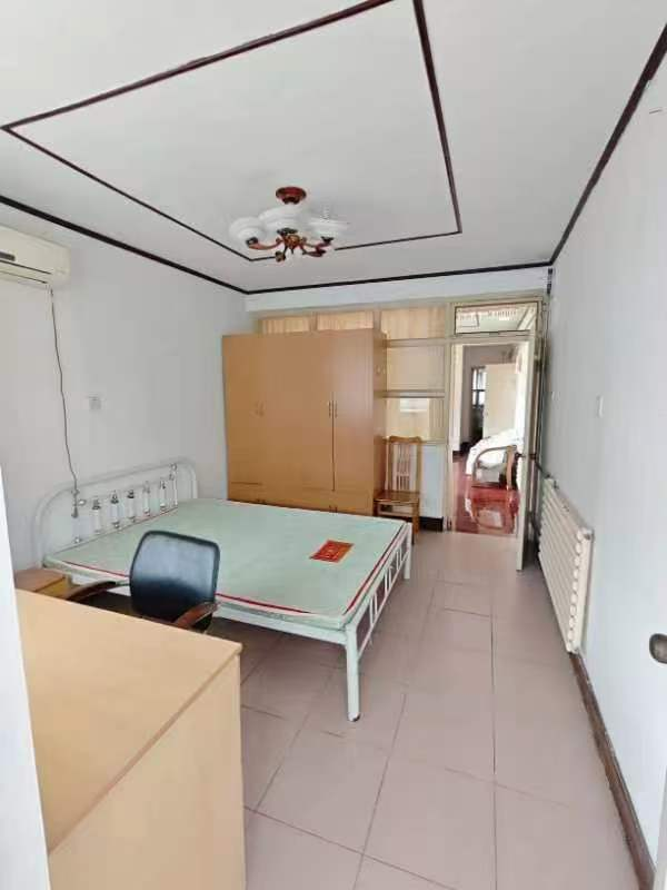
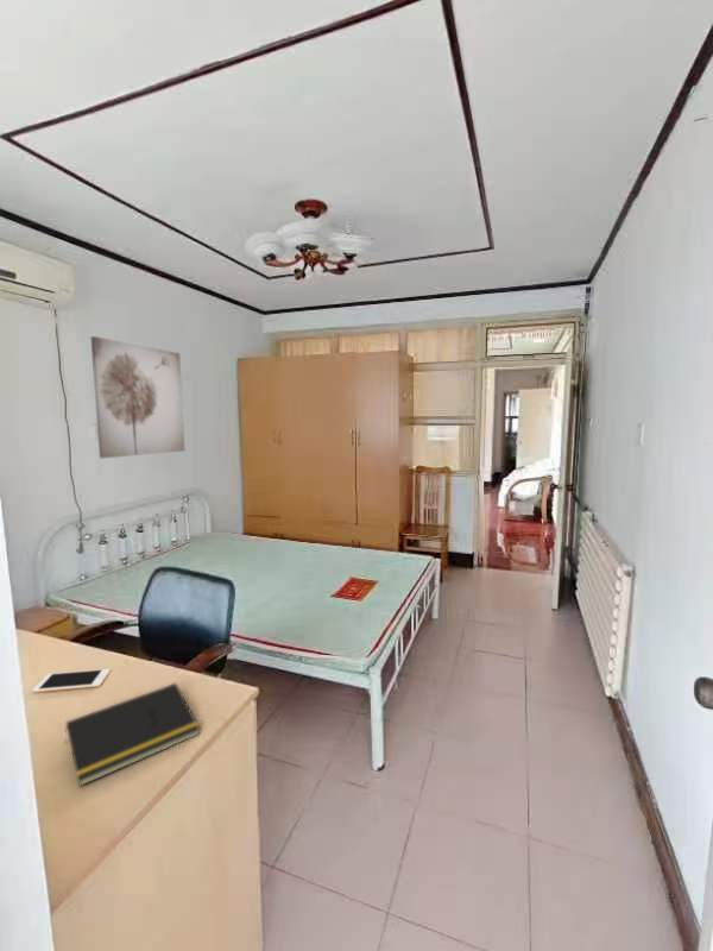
+ cell phone (72, 680)
+ notepad (133, 728)
+ wall art (143, 401)
